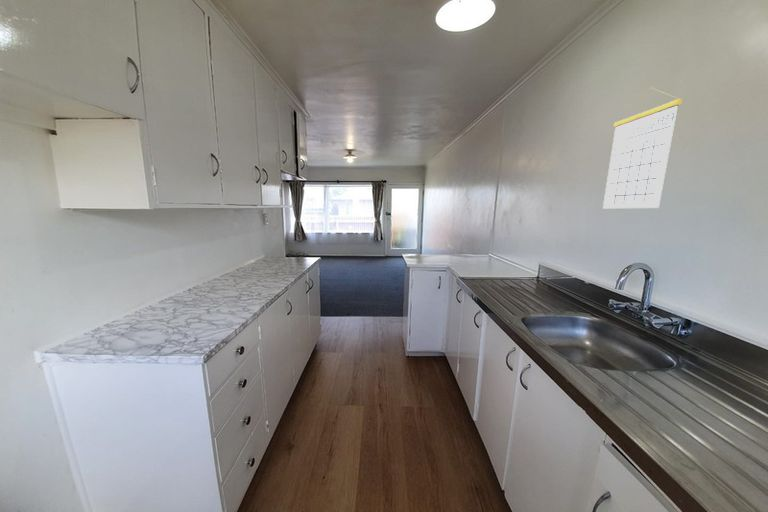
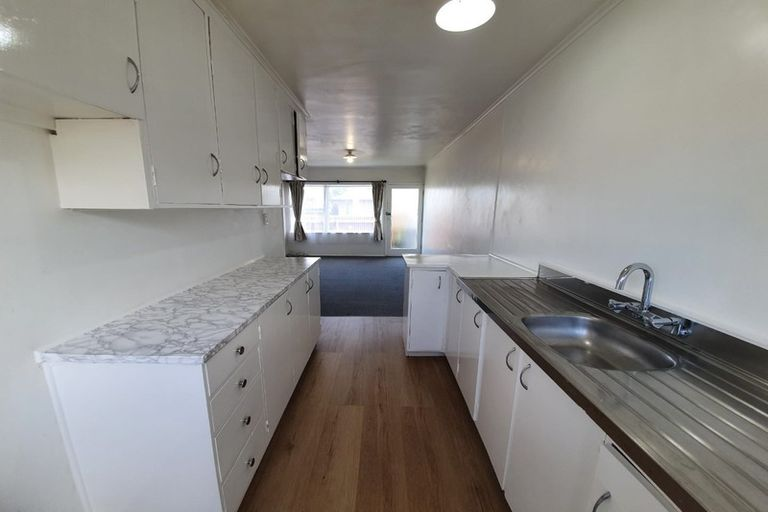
- calendar (638, 149)
